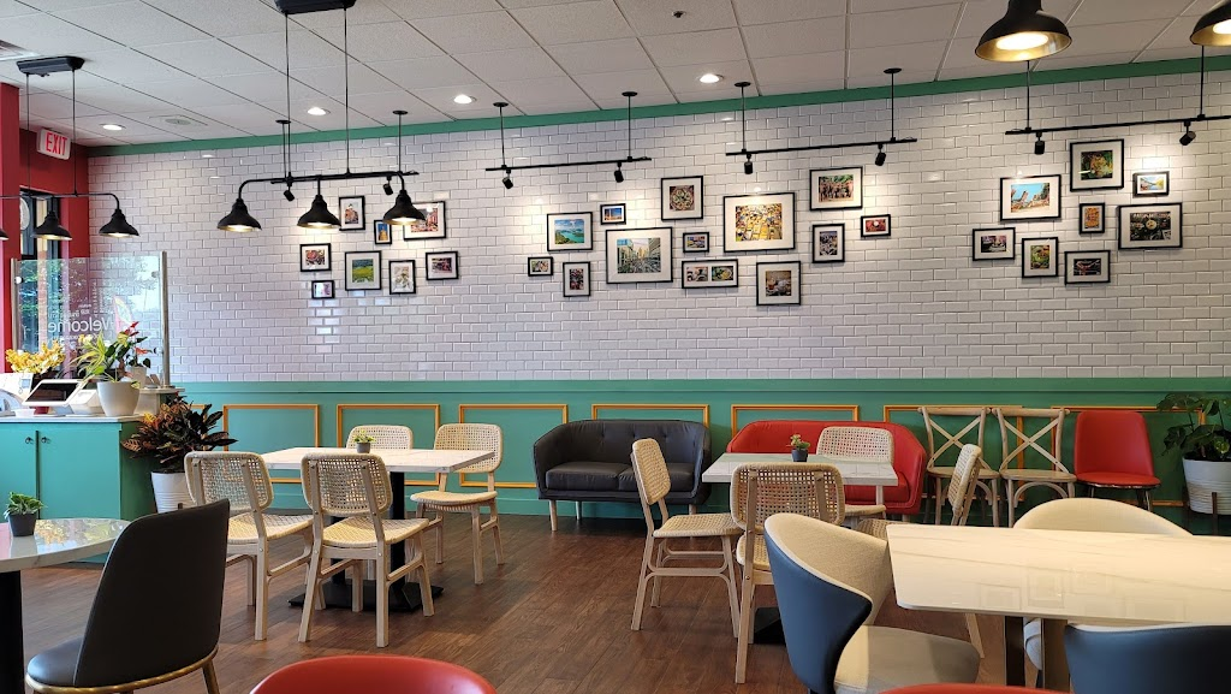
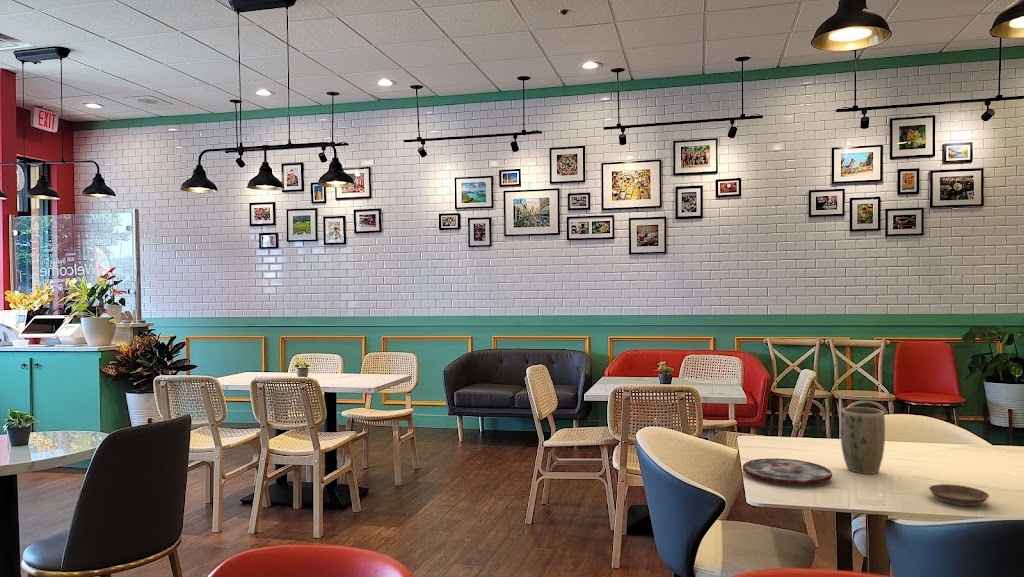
+ plate (786, 471)
+ saucer (958, 496)
+ plant pot (862, 440)
